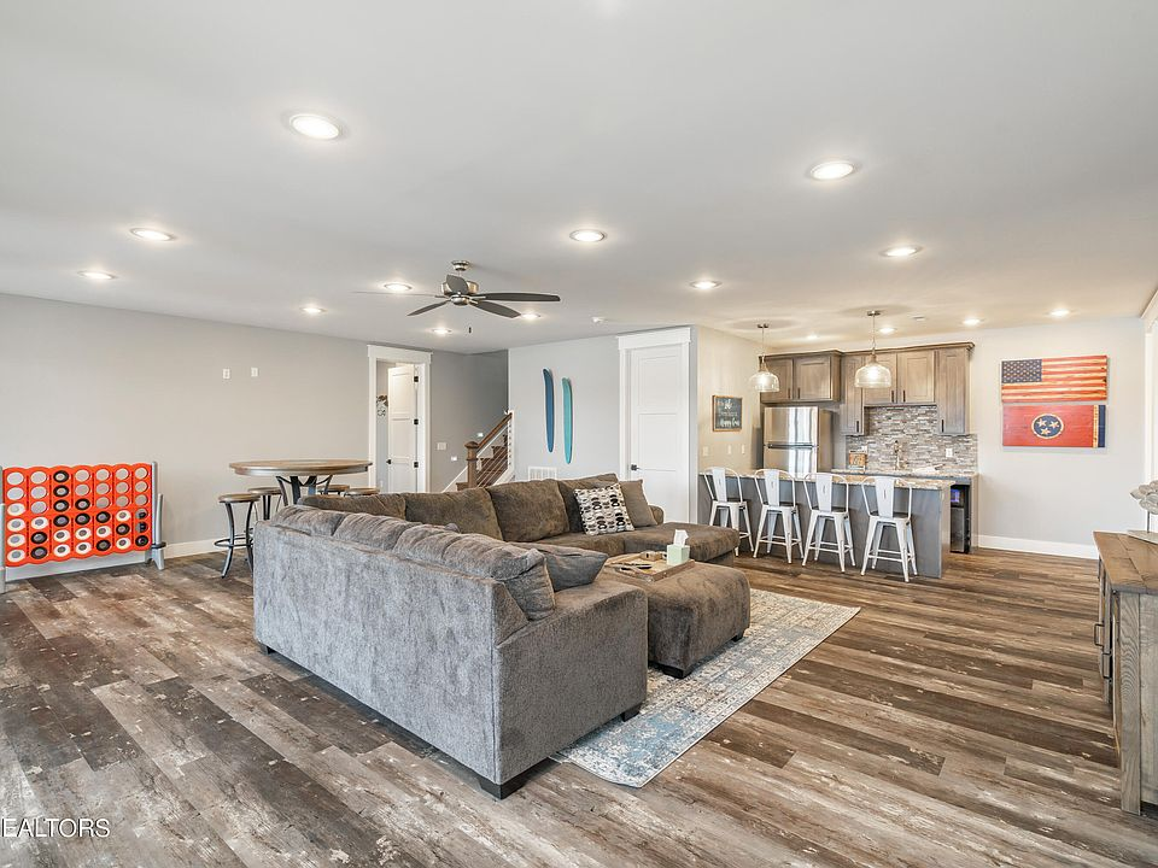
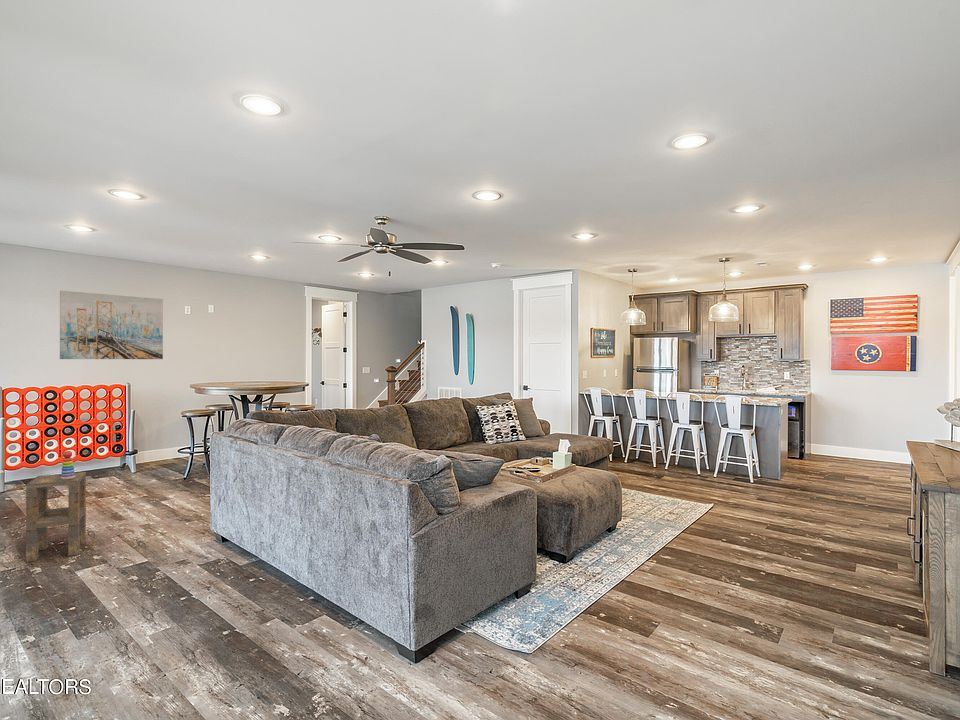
+ wall art (114, 327)
+ side table (57, 514)
+ stacking toy (68, 464)
